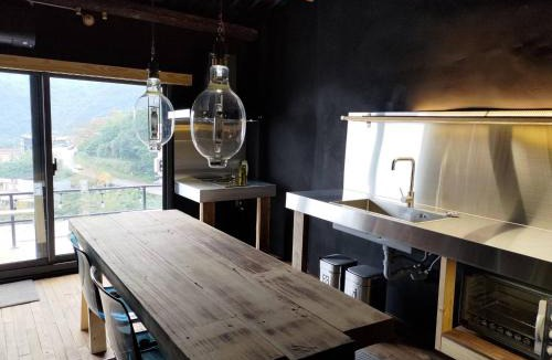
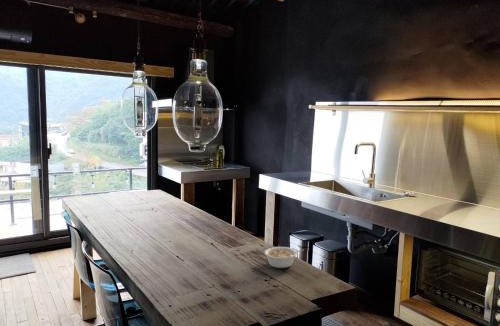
+ legume (281, 256)
